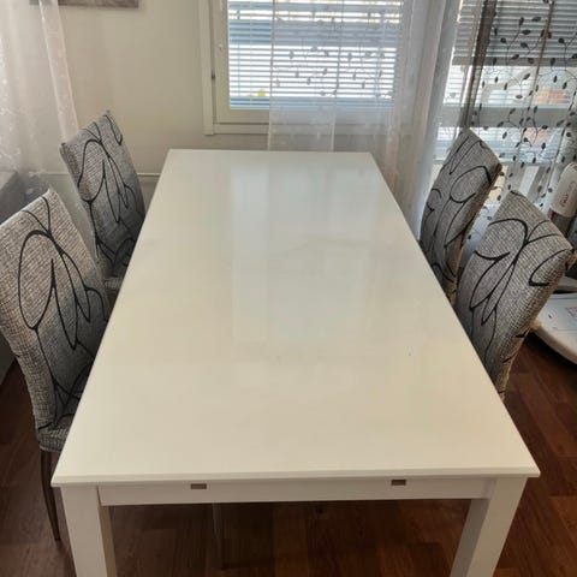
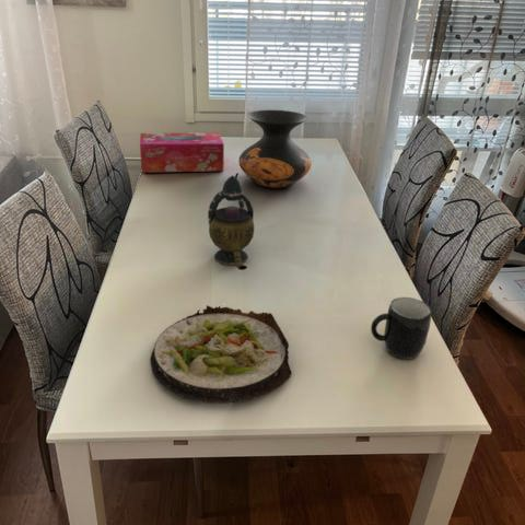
+ teapot (234, 223)
+ vase (276, 150)
+ salad plate (218, 347)
+ tissue box (182, 151)
+ mug (399, 328)
